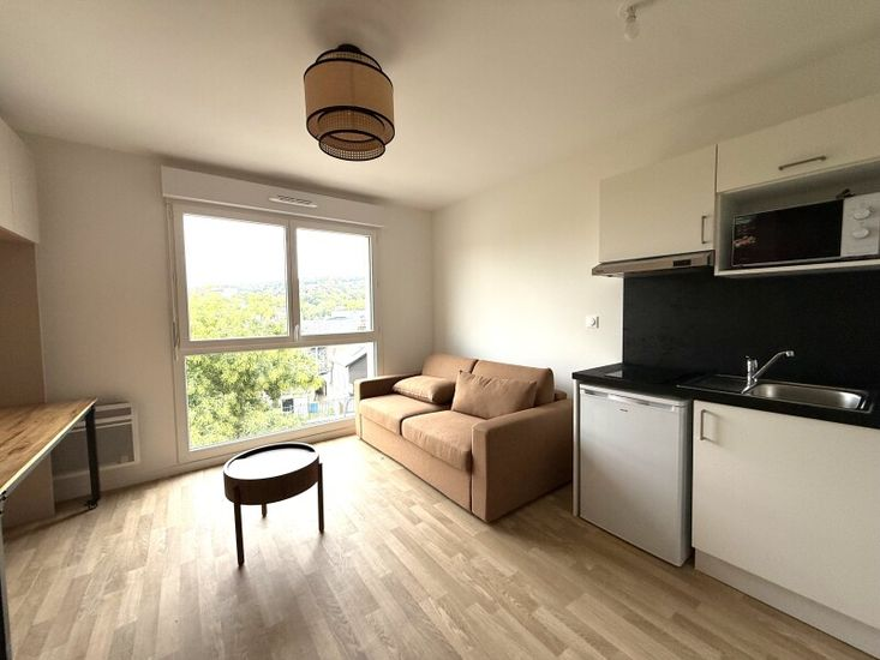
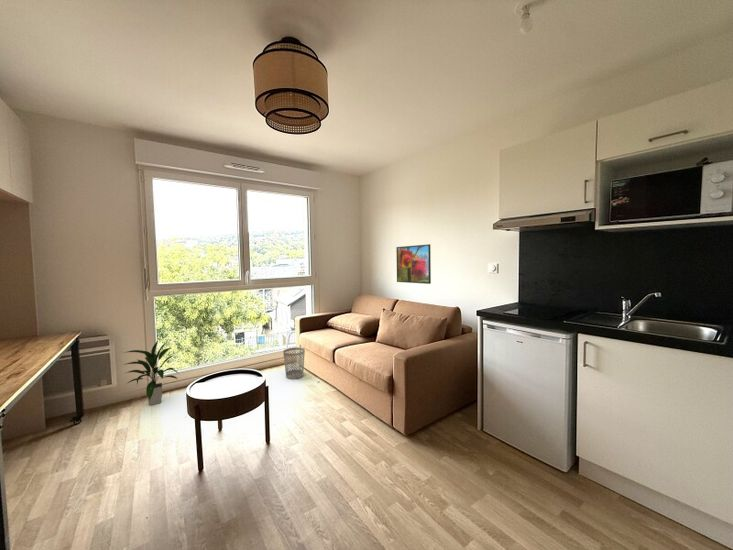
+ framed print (412, 264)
+ wastebasket (294, 363)
+ indoor plant (152, 372)
